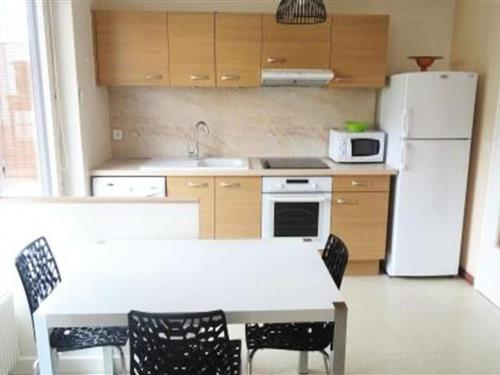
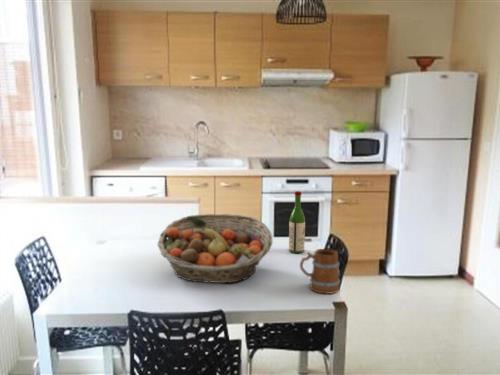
+ fruit basket (215, 246)
+ mug (320, 269)
+ wine bottle (297, 221)
